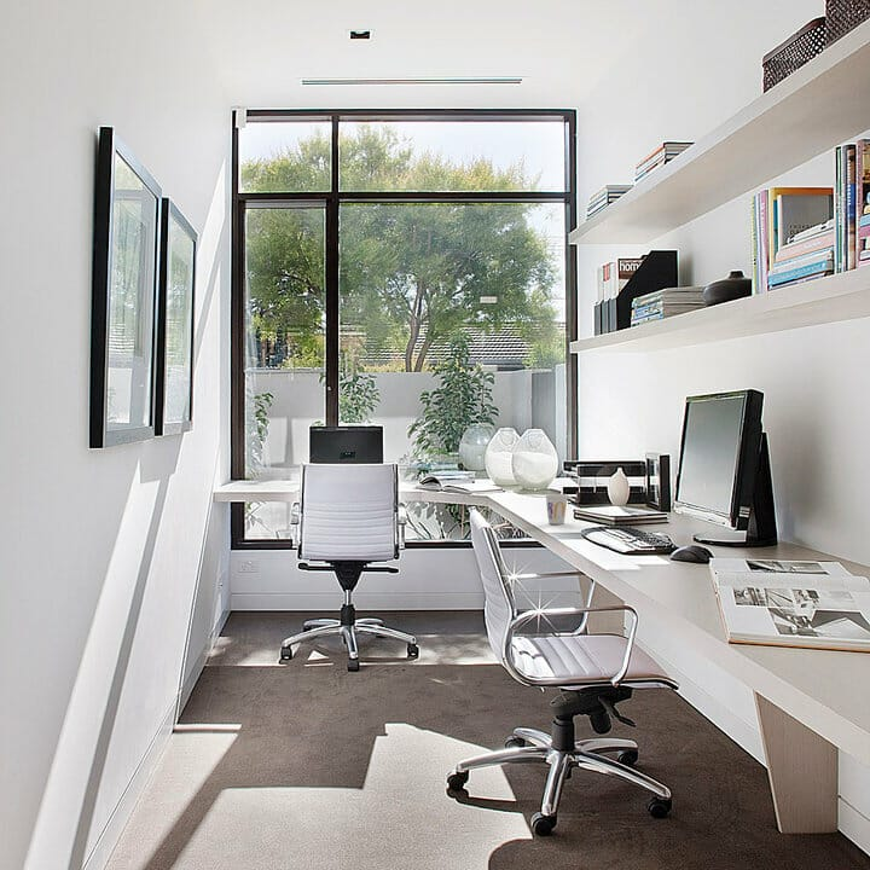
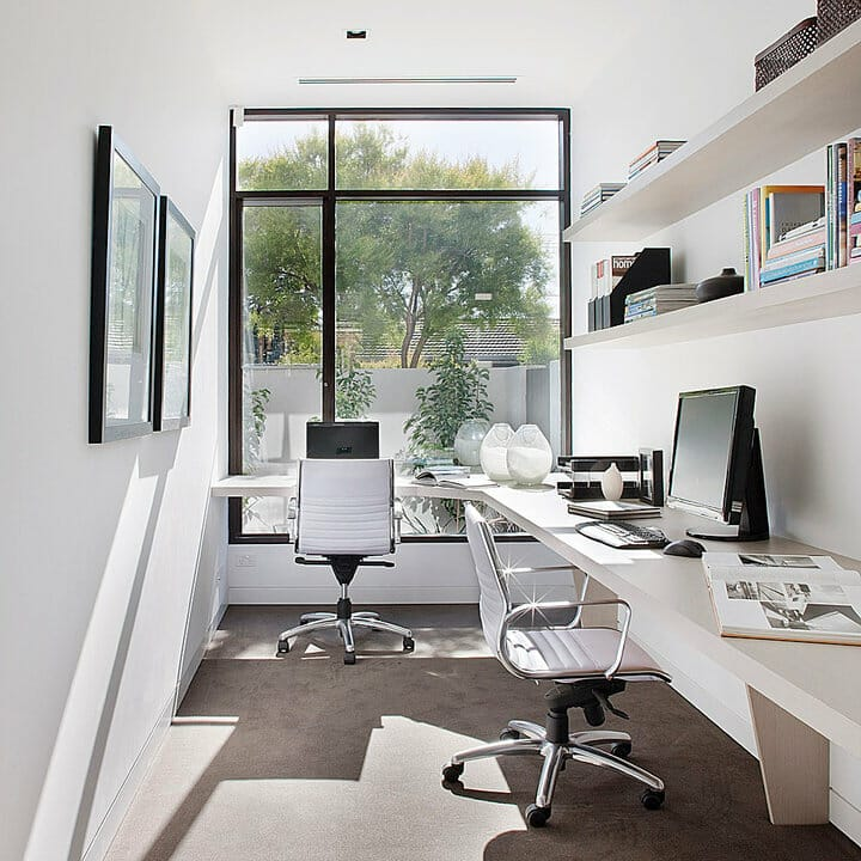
- cup (556, 509)
